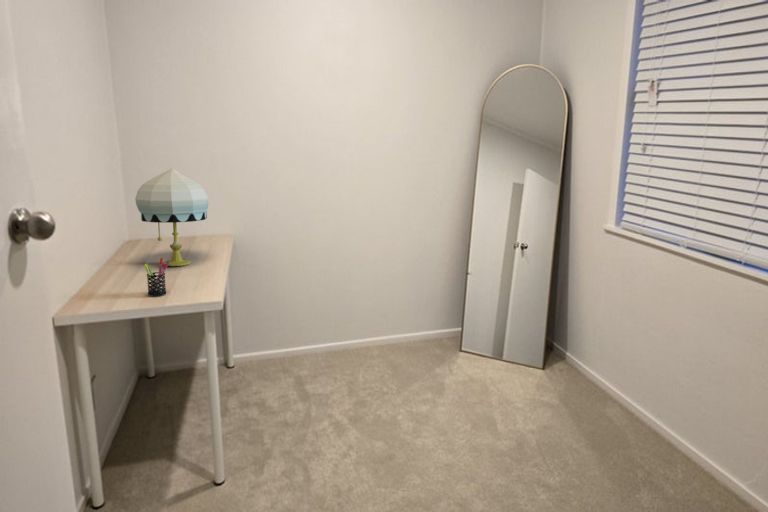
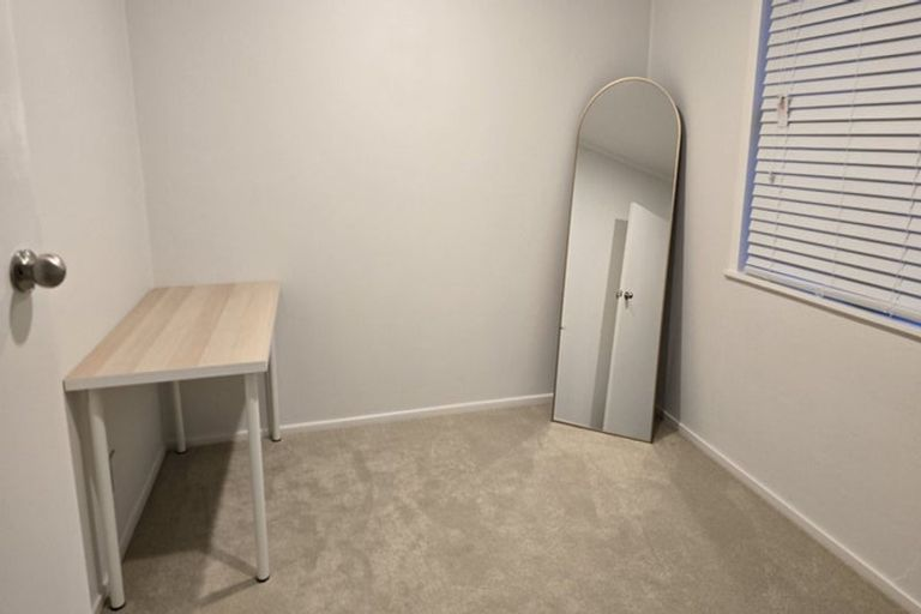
- pen holder (155, 276)
- table lamp (173, 216)
